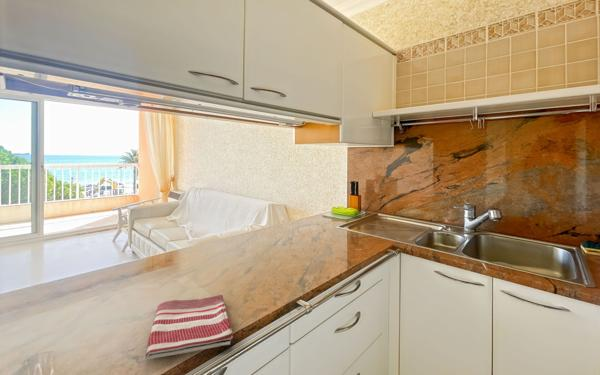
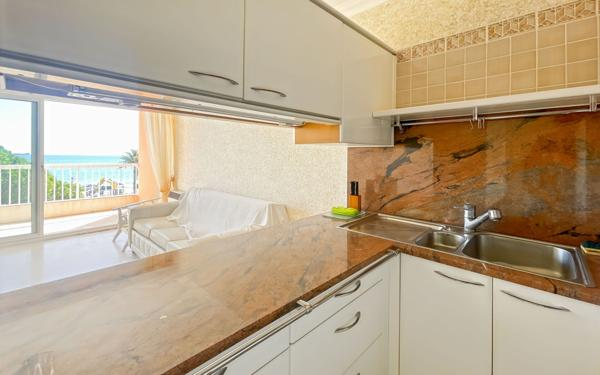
- dish towel (191, 320)
